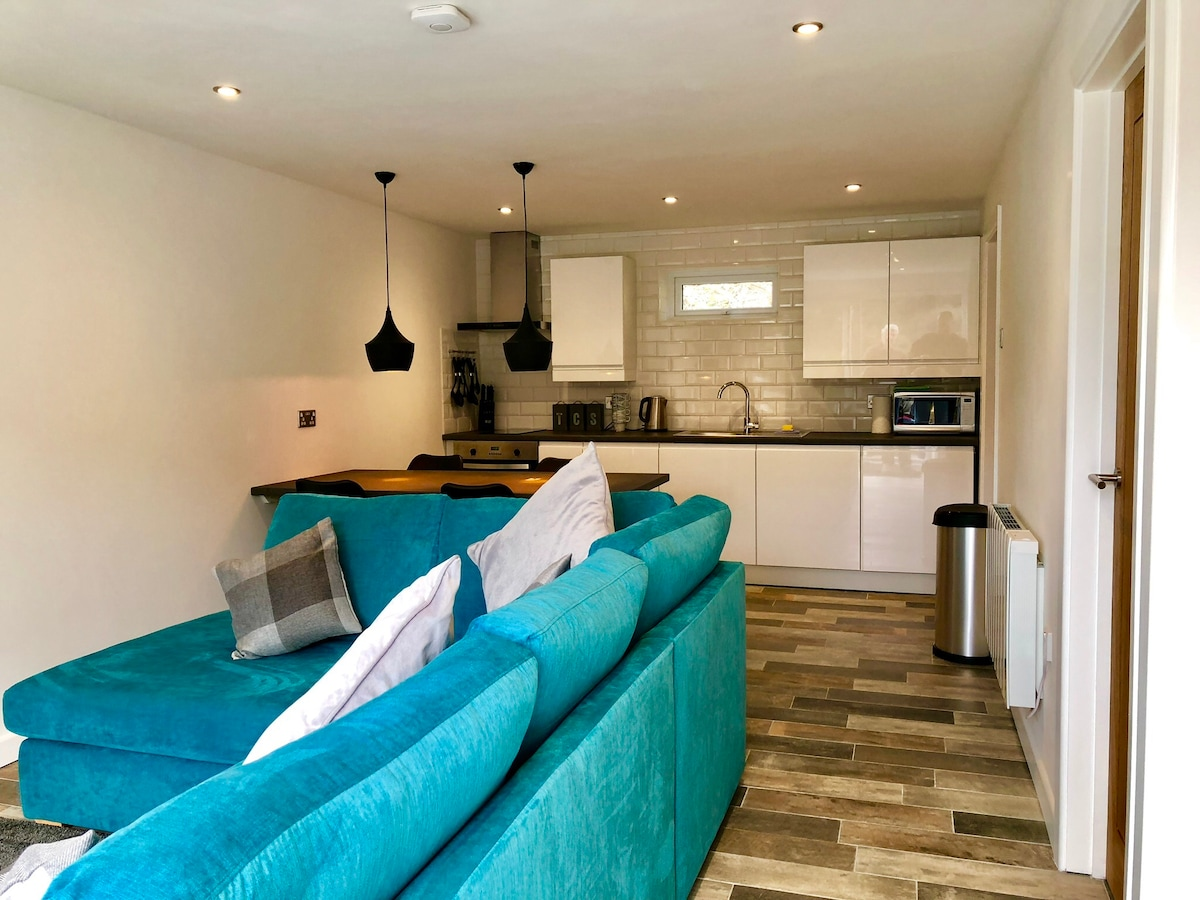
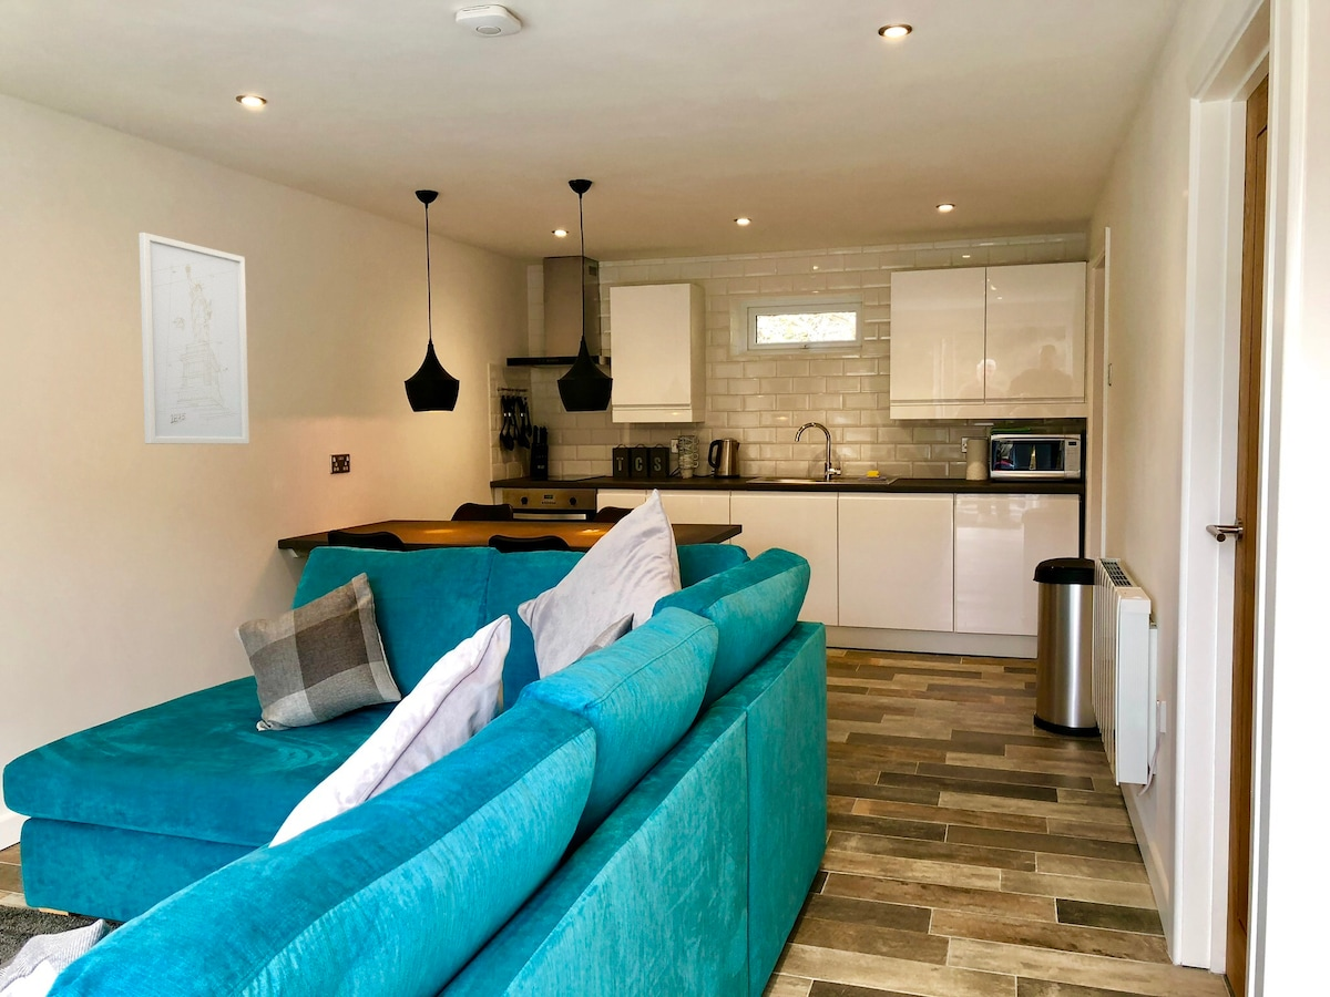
+ wall art (197, 345)
